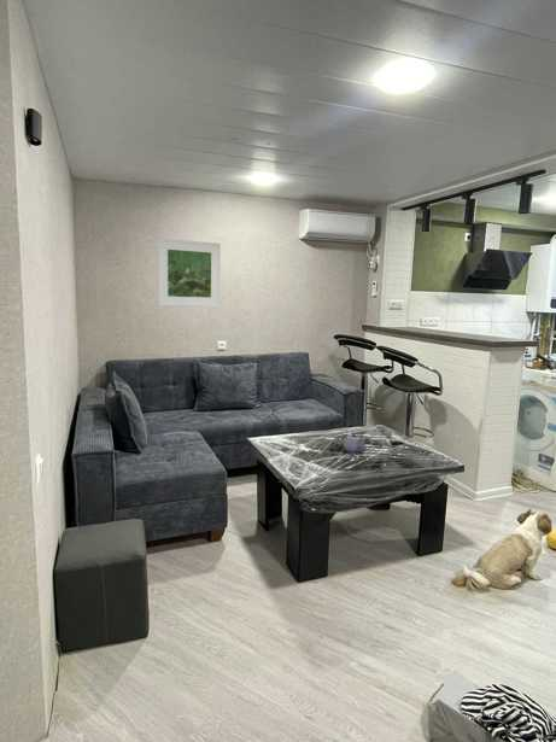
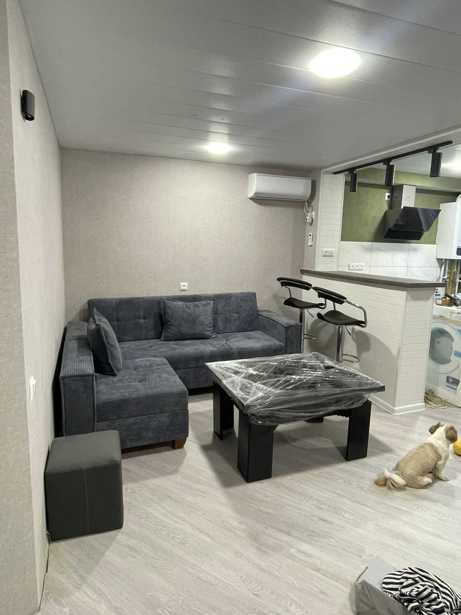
- teapot (352, 442)
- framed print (189, 274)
